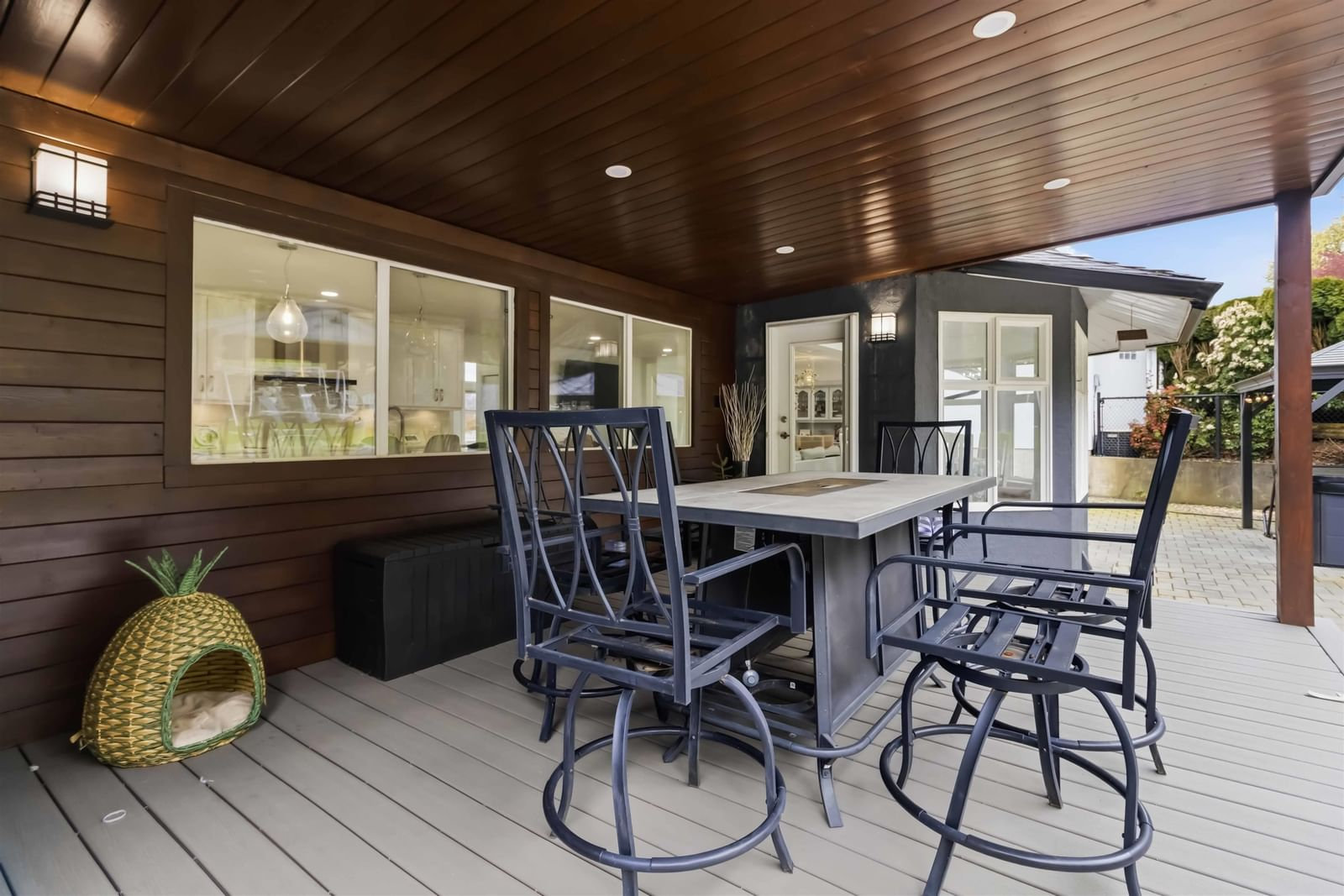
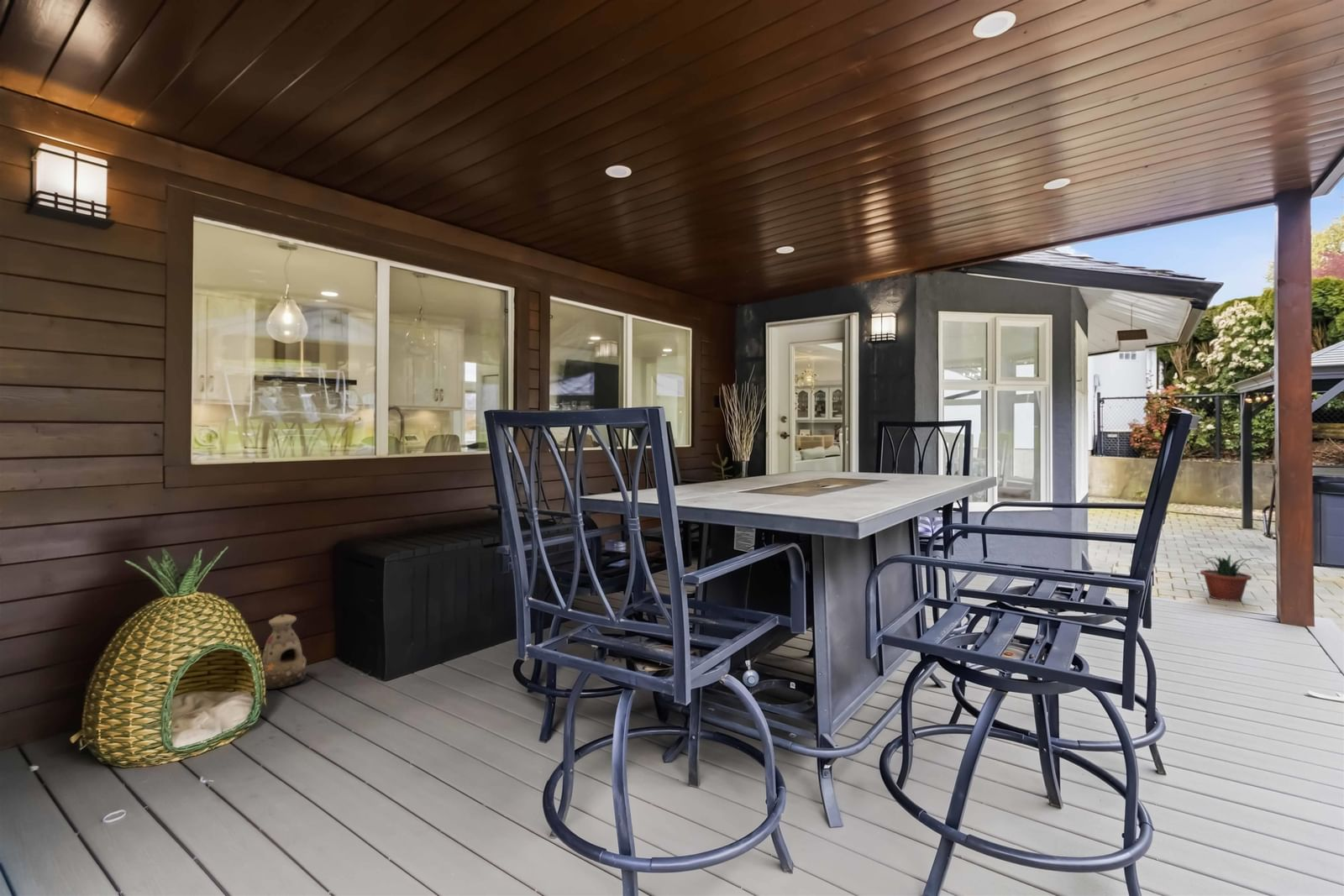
+ potted plant (1228, 577)
+ lantern (281, 648)
